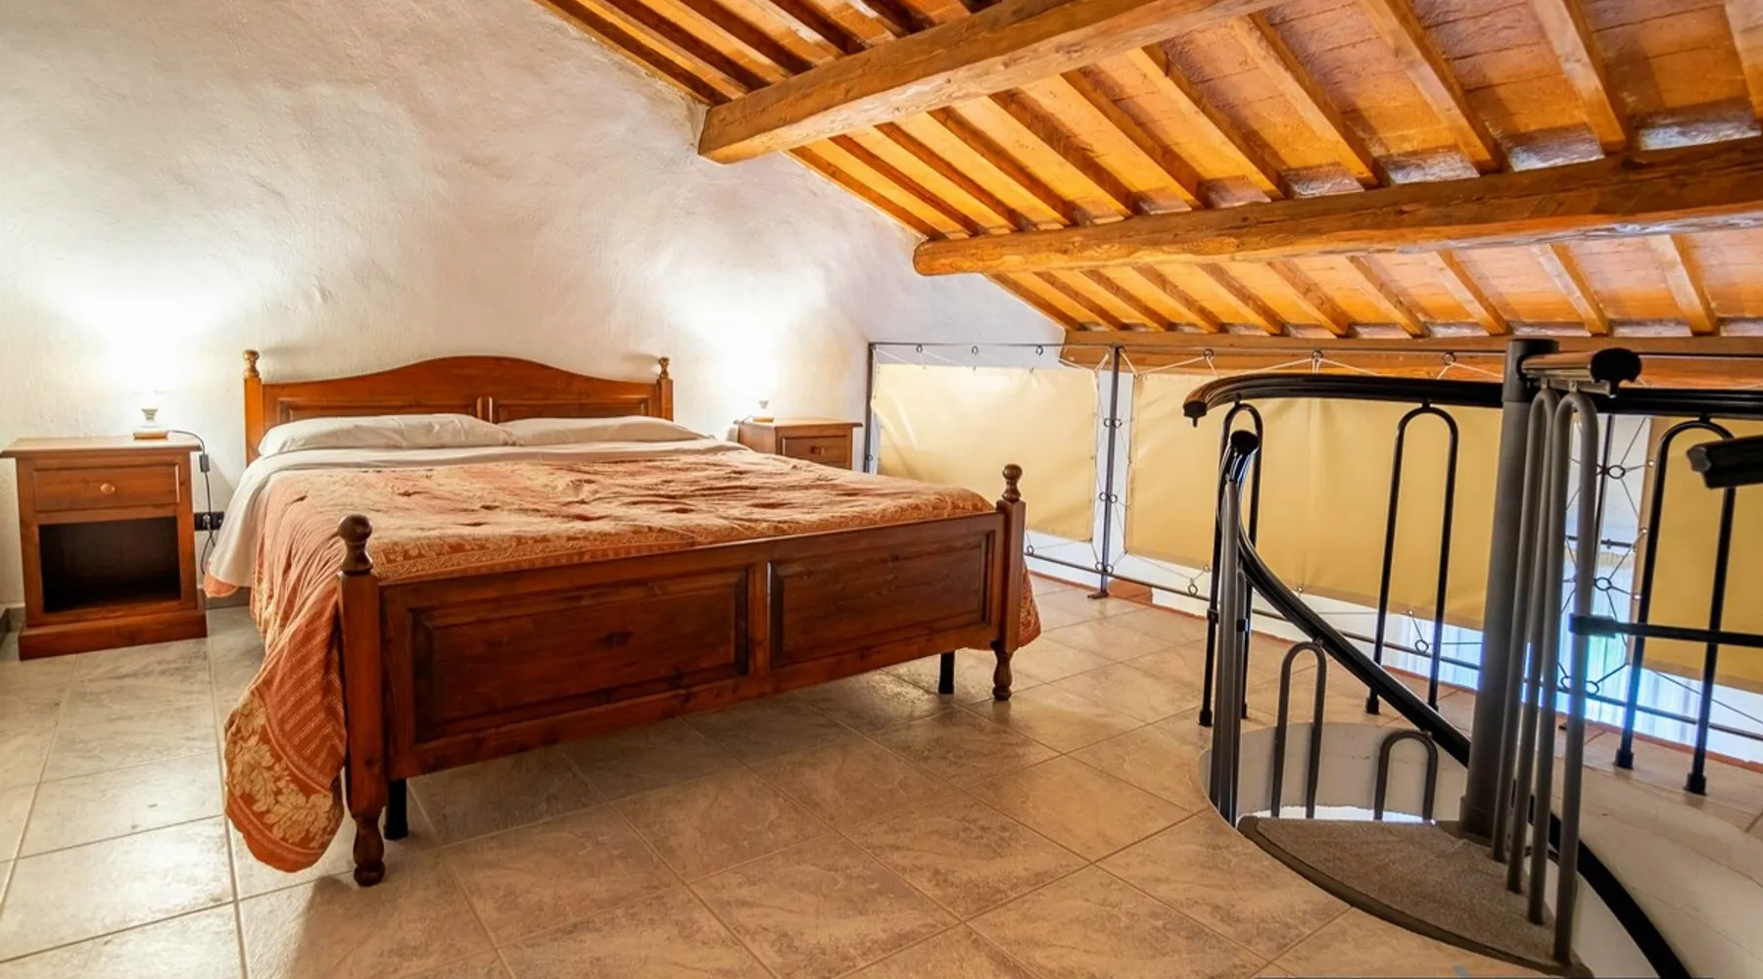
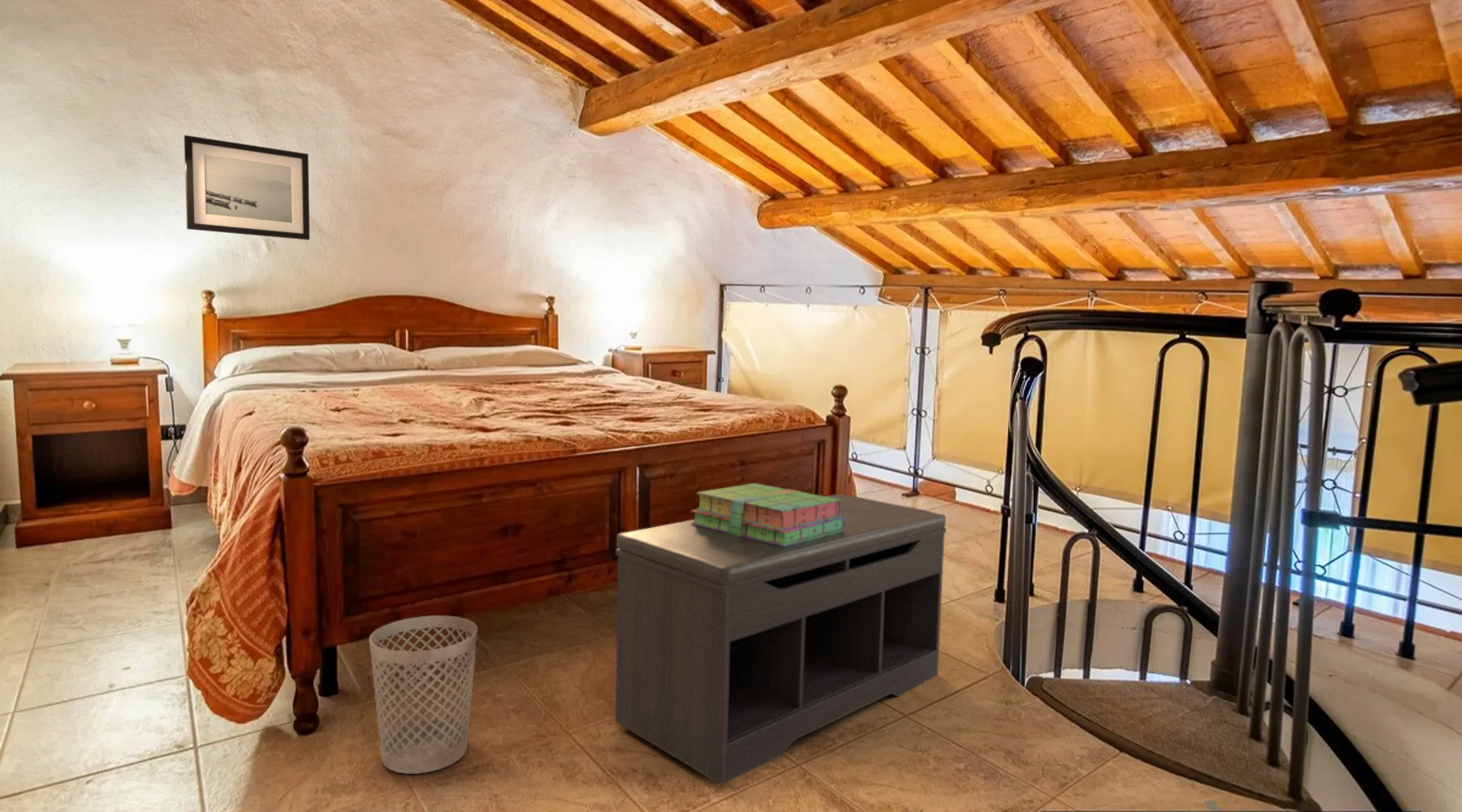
+ stack of books (768, 510)
+ wastebasket (425, 693)
+ wall art (249, 190)
+ bench (790, 611)
